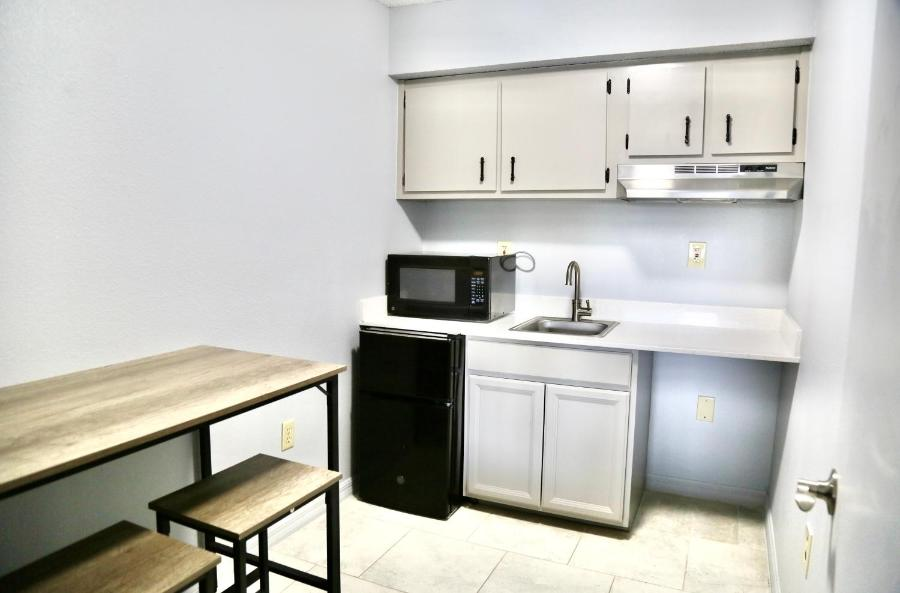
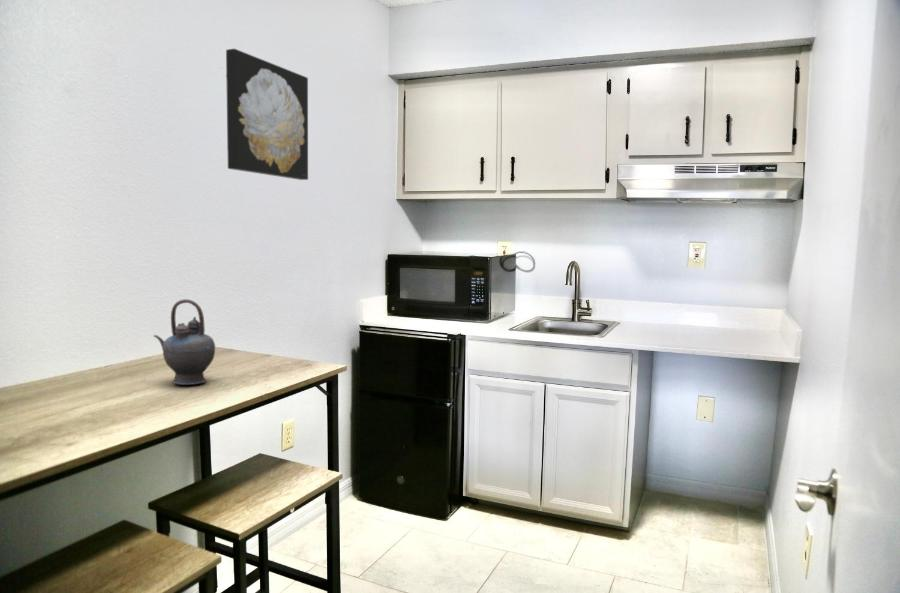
+ teapot (183, 341)
+ wall art (270, 120)
